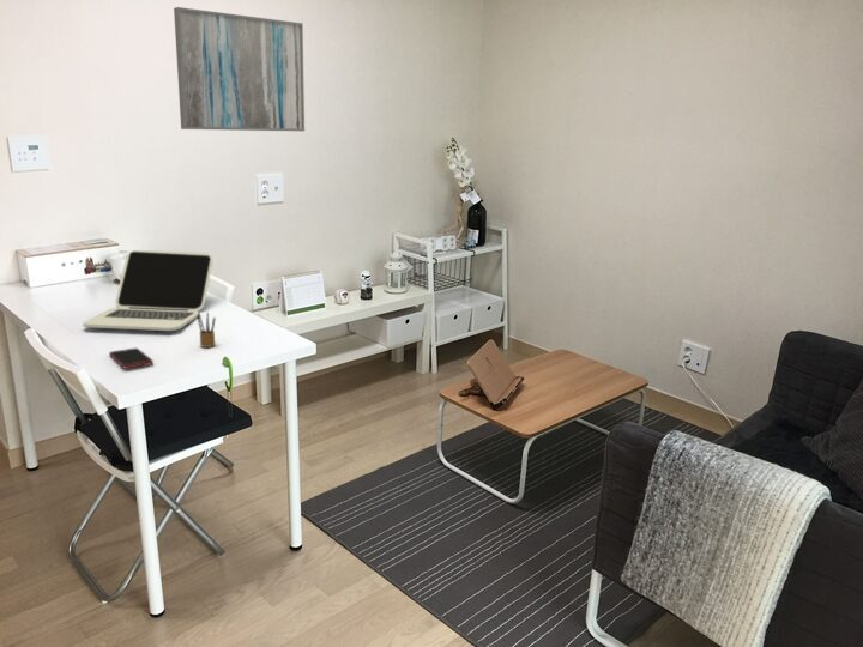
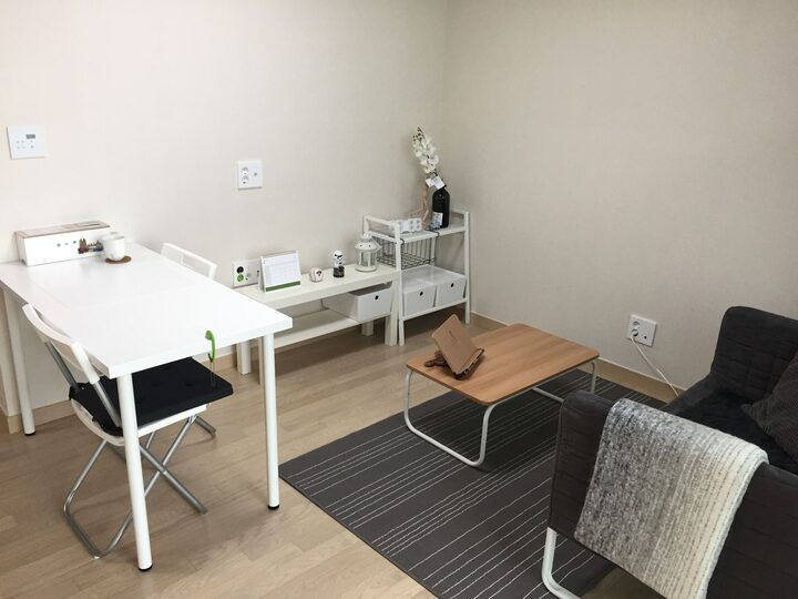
- cell phone (131, 357)
- laptop (150, 288)
- pencil box (206, 328)
- wall art (243, 73)
